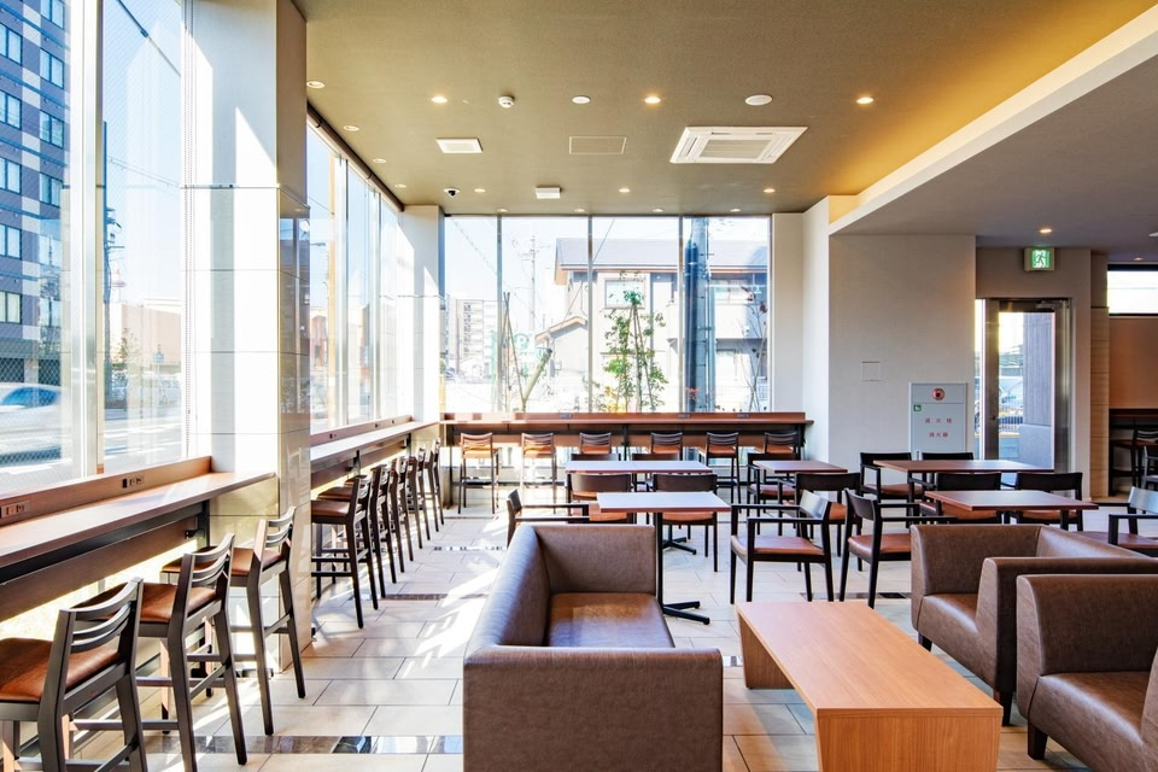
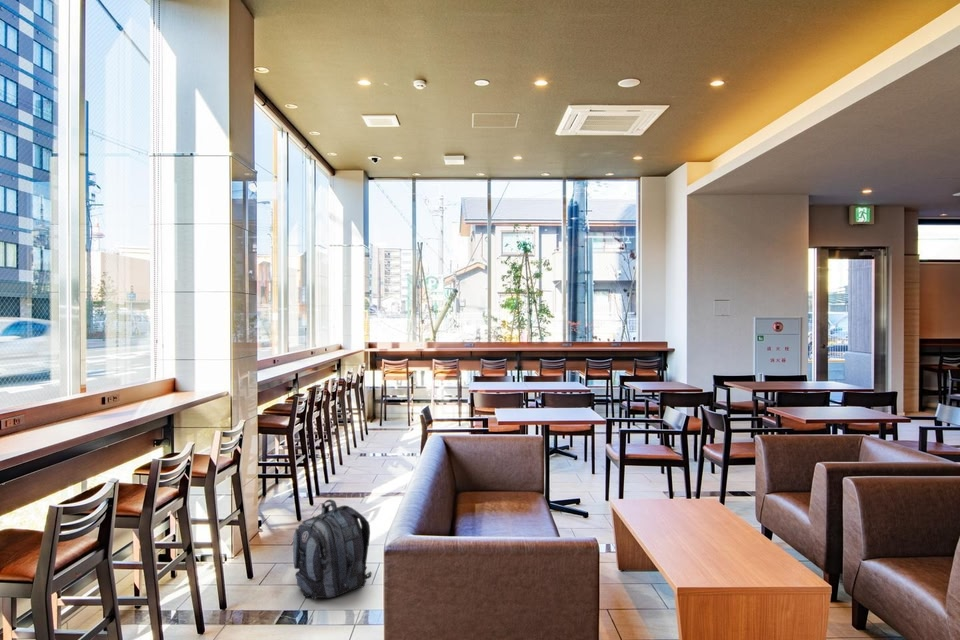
+ backpack (332, 542)
